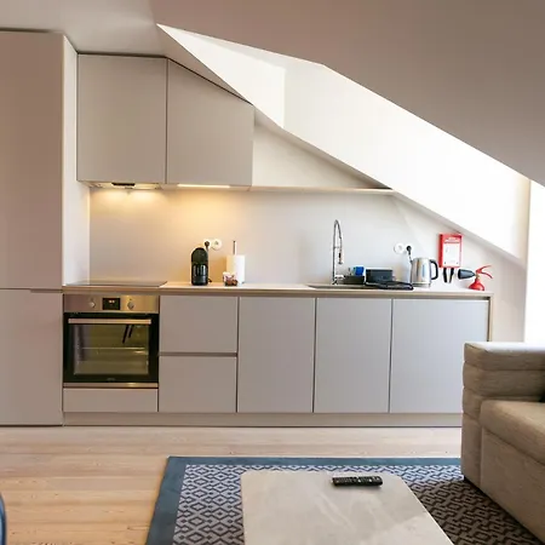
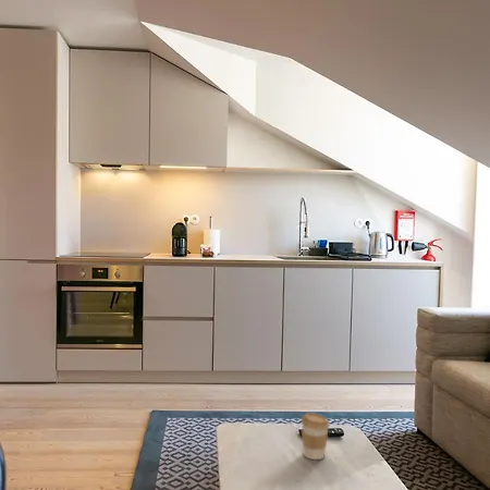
+ coffee cup (315, 434)
